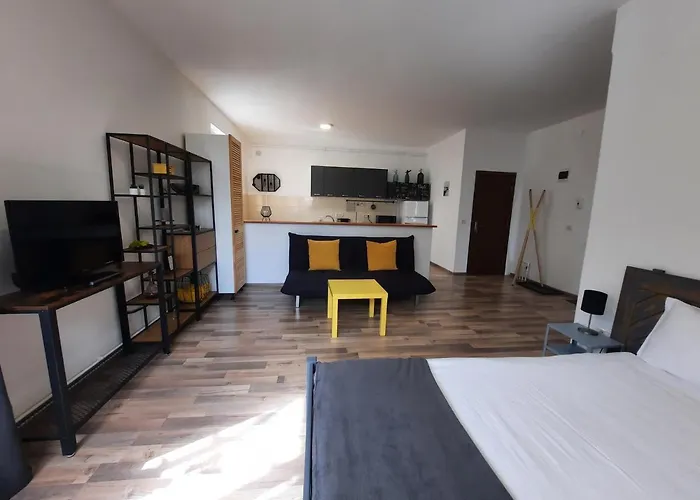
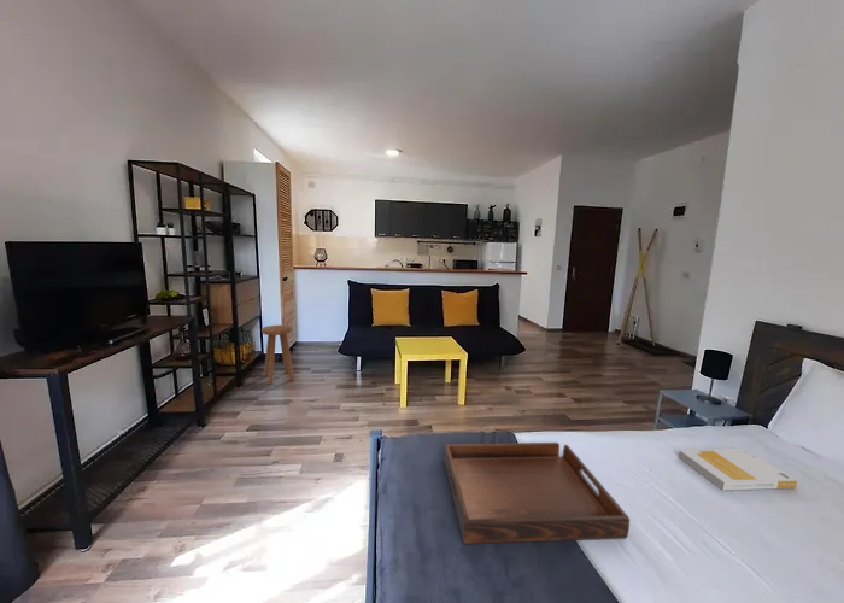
+ book (733, 467)
+ stool (274, 352)
+ serving tray (522, 484)
